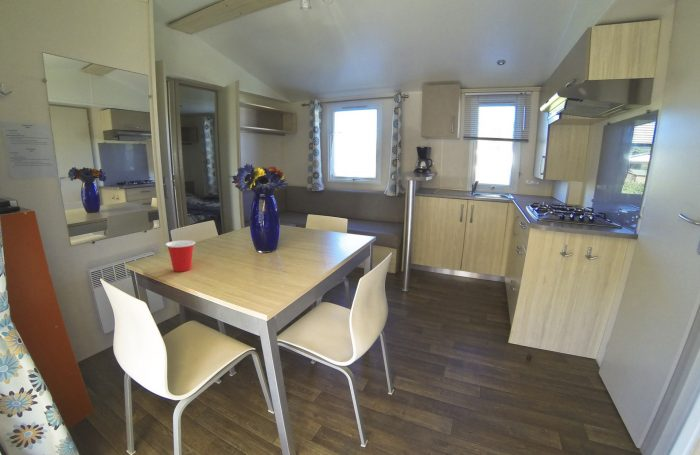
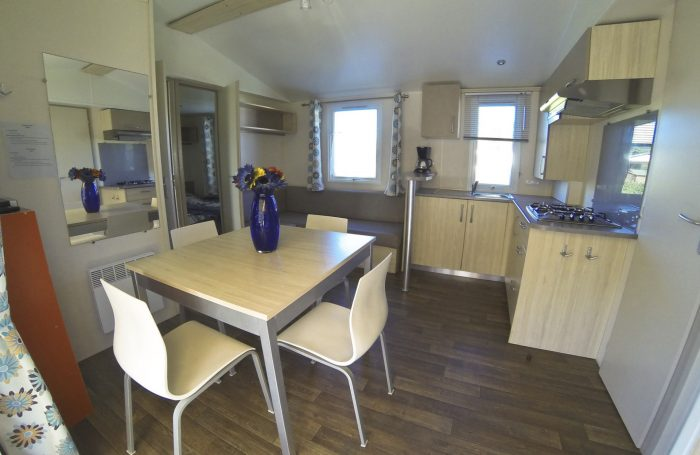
- cup (181, 256)
